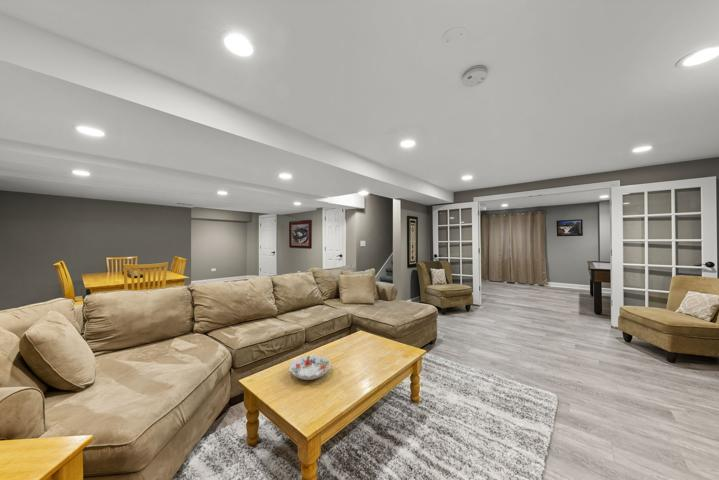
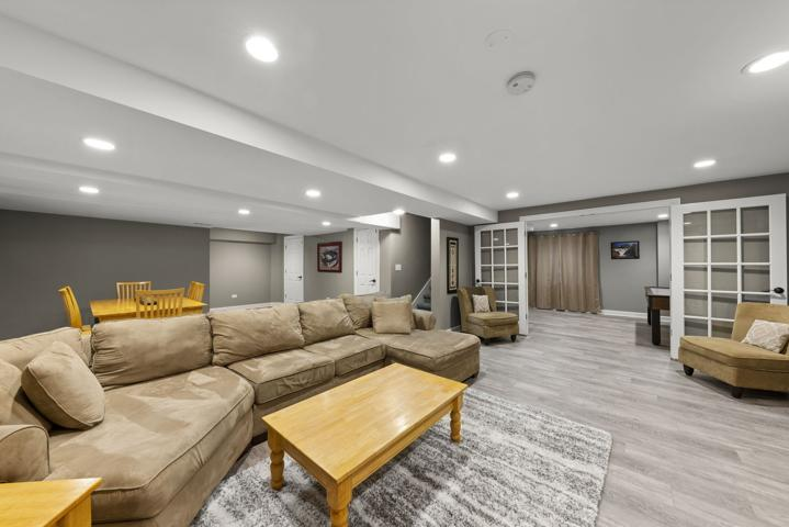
- decorative bowl (310, 369)
